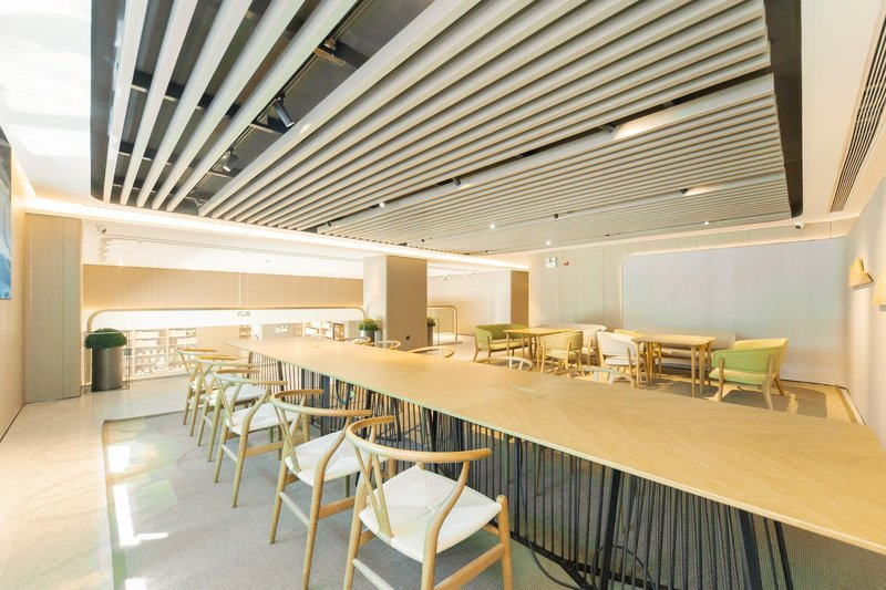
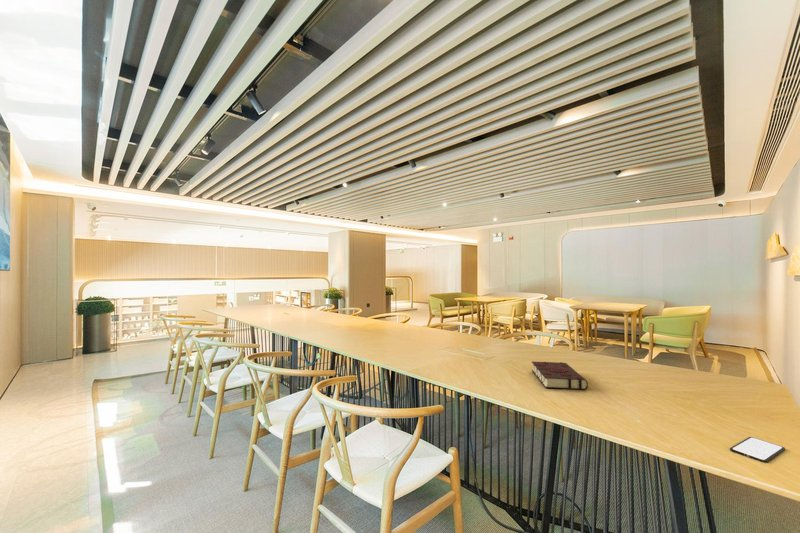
+ smartphone (757, 448)
+ book (555, 372)
